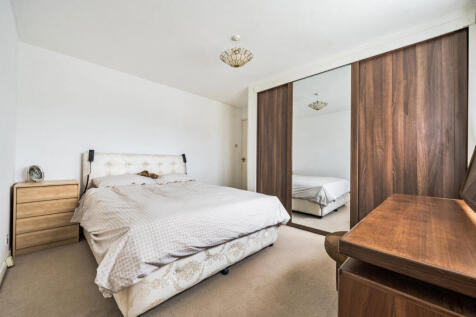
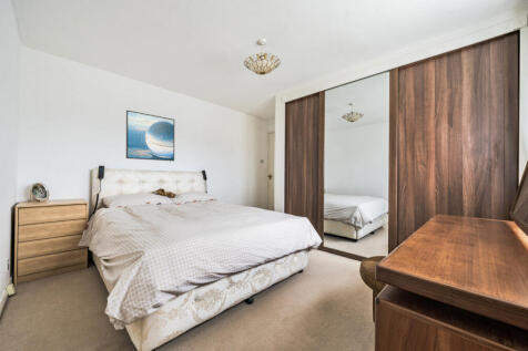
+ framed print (152, 137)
